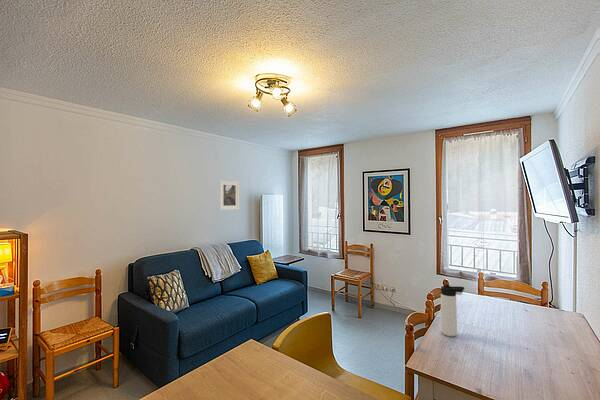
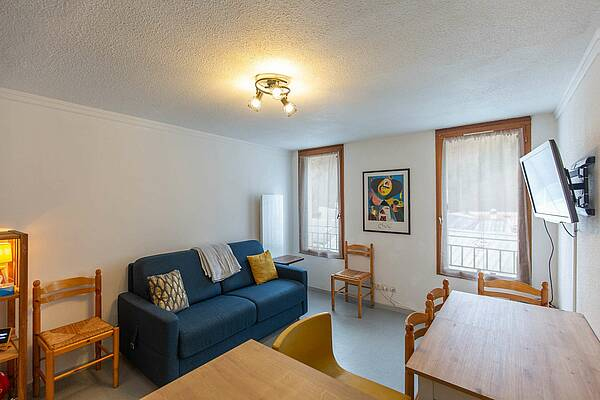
- thermos bottle (452, 310)
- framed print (229, 195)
